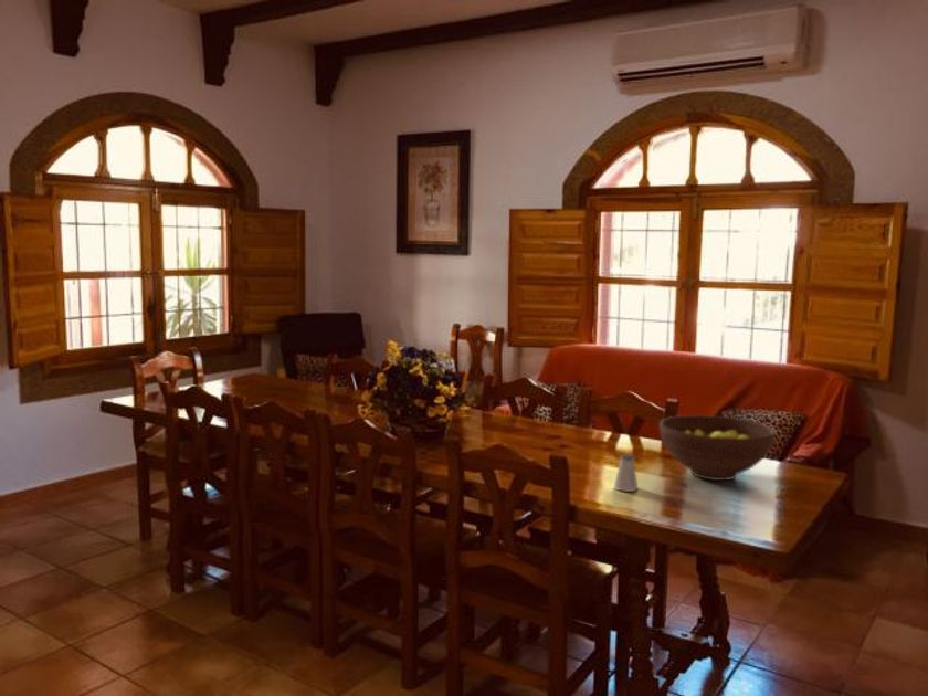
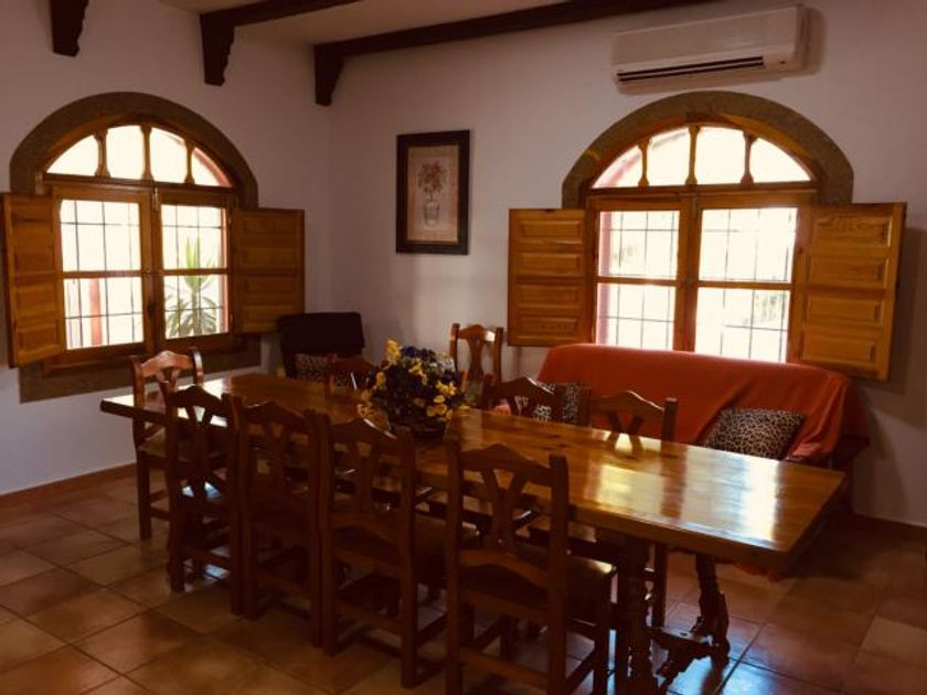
- fruit bowl (714, 451)
- saltshaker (626, 472)
